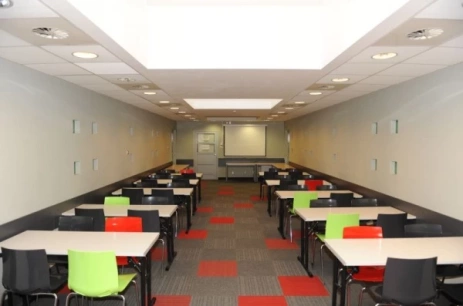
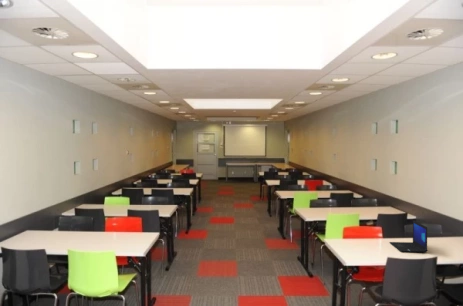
+ laptop (413, 235)
